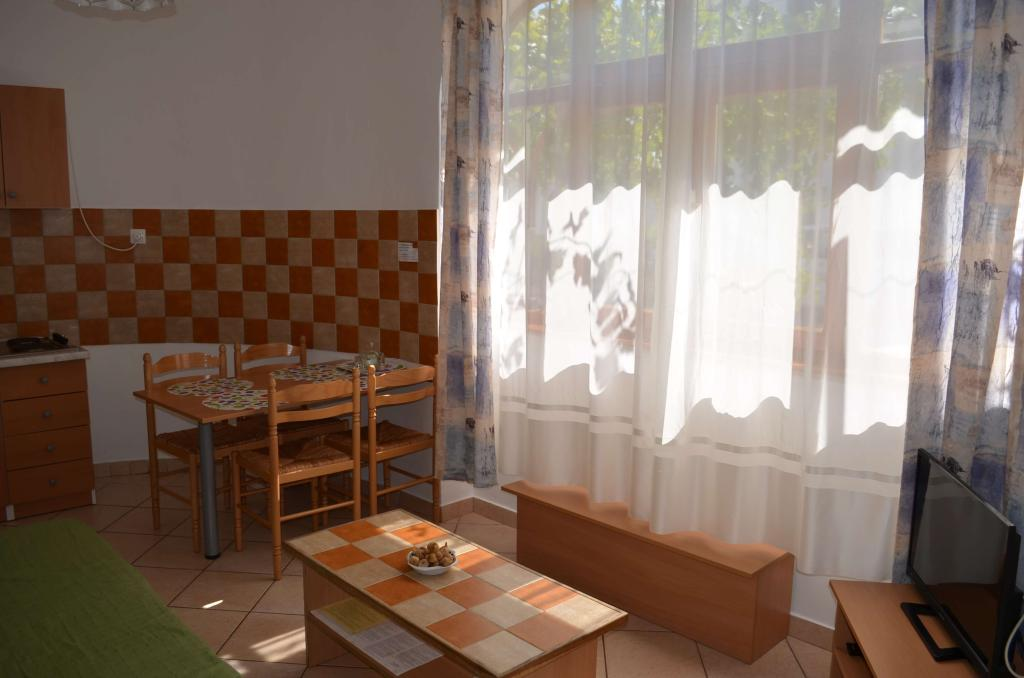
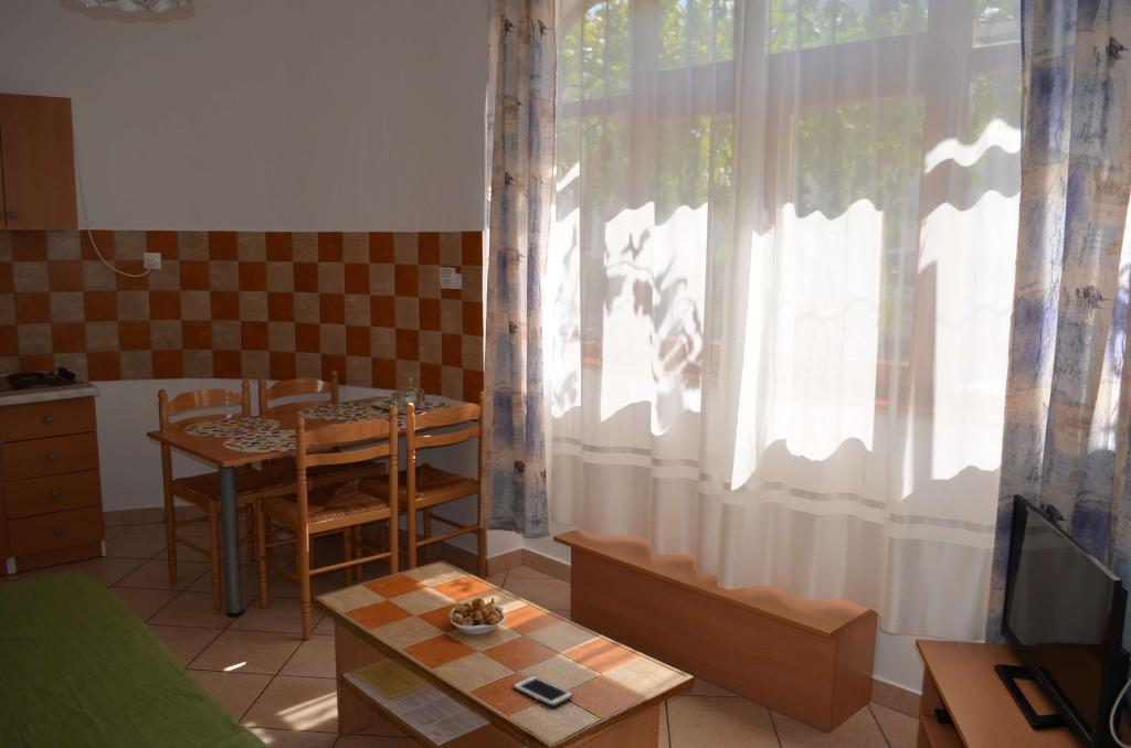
+ cell phone (542, 691)
